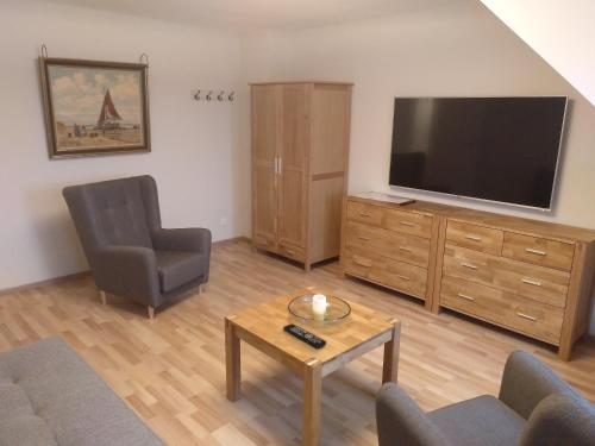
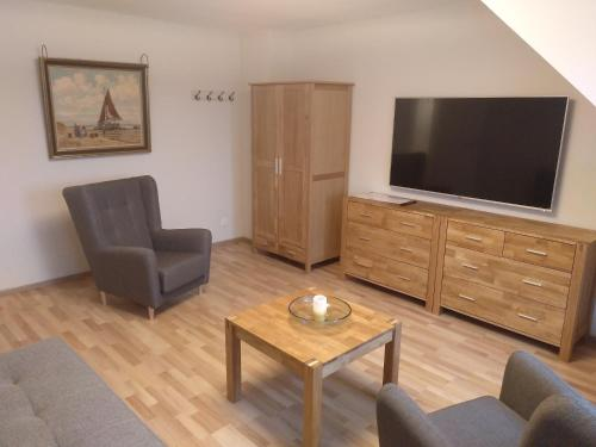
- remote control (303, 335)
